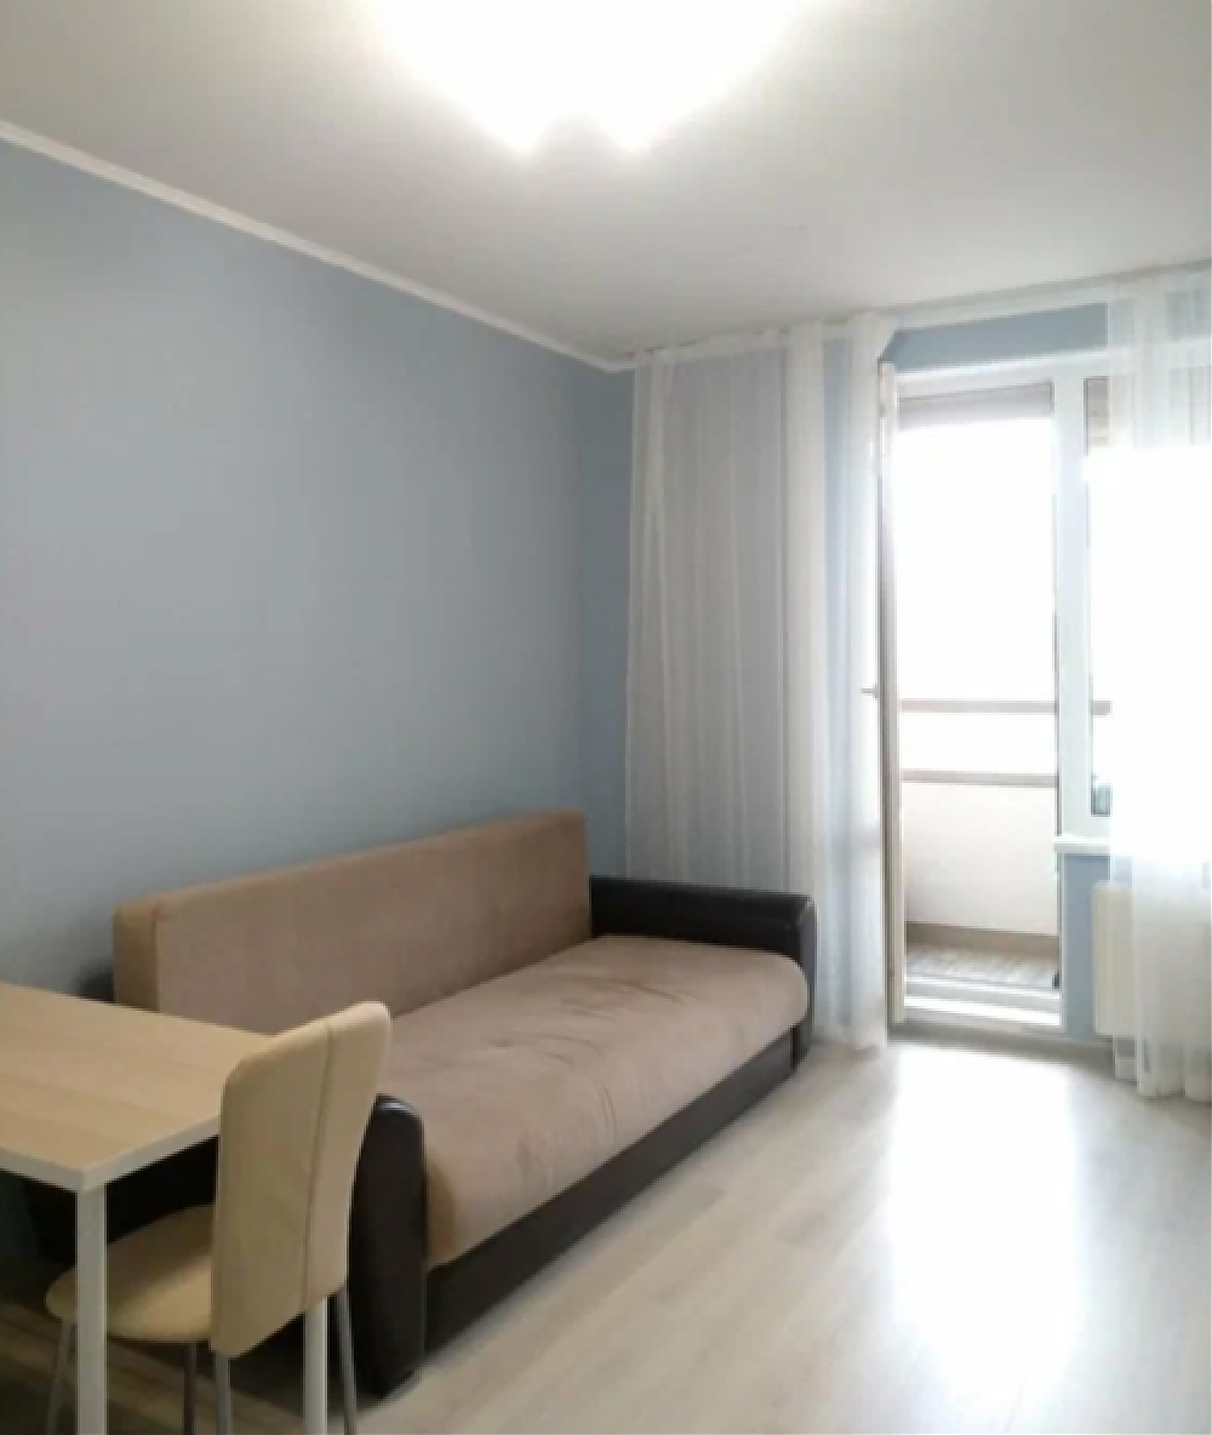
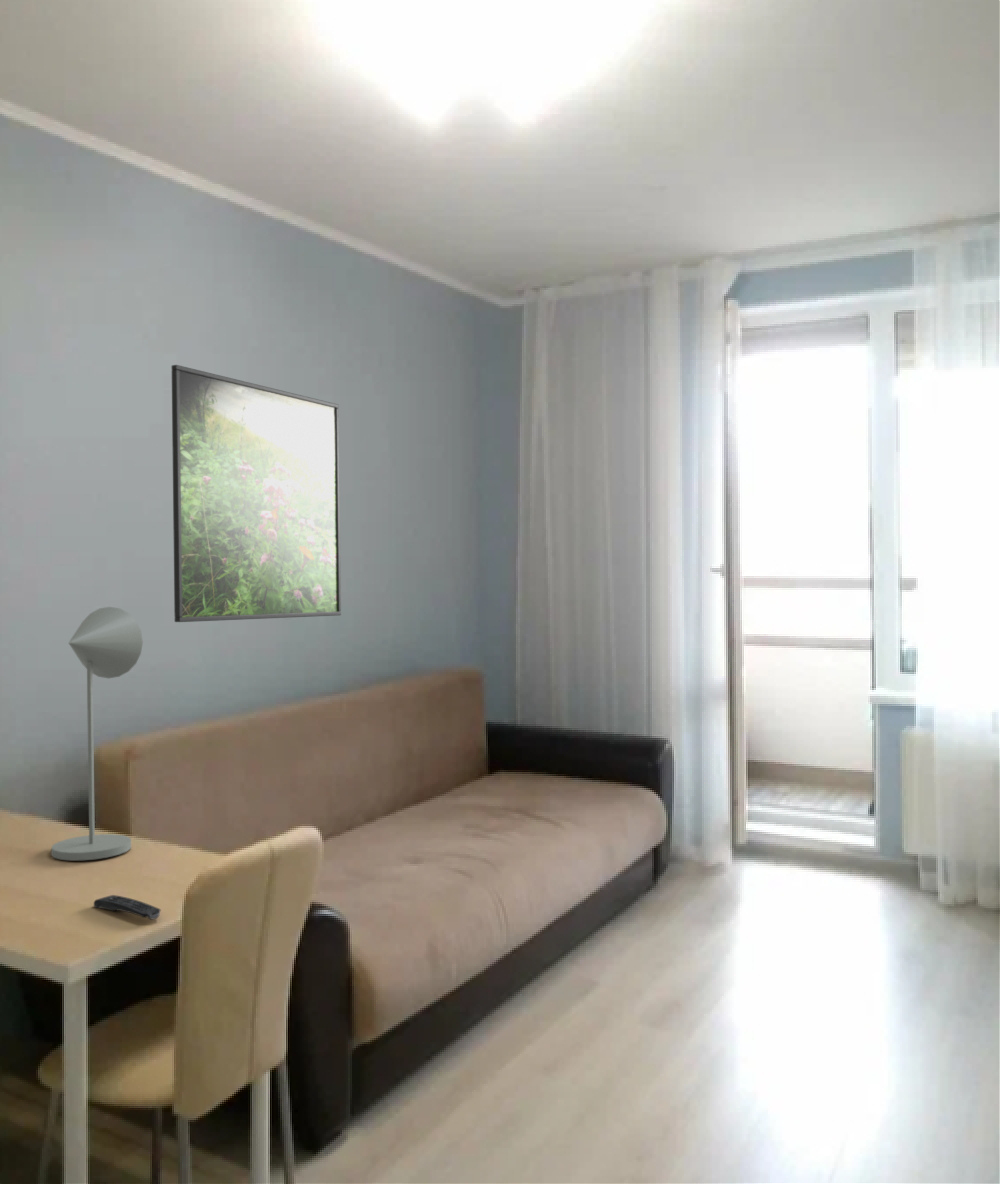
+ remote control (129, 906)
+ desk lamp (91, 728)
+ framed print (264, 502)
